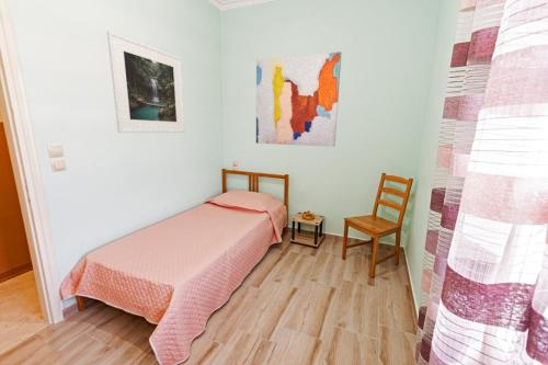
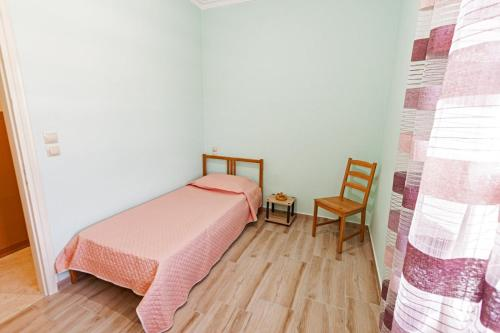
- wall art (295, 102)
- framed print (152, 91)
